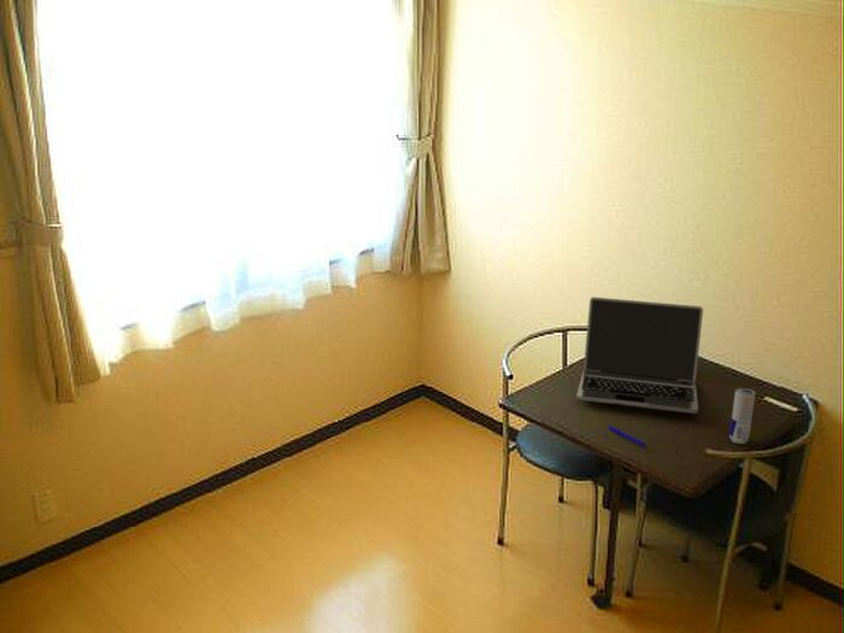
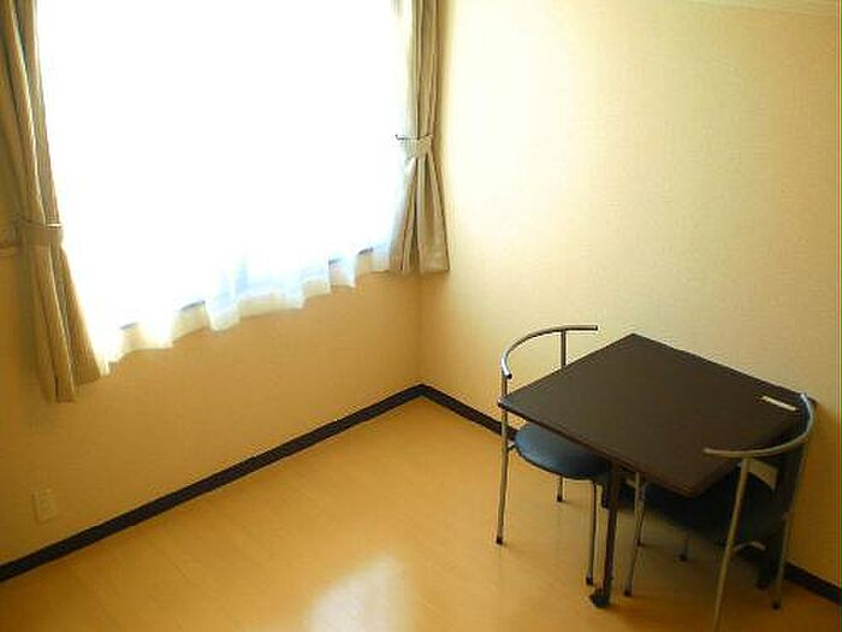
- beverage can (742, 416)
- laptop (640, 352)
- pen (627, 435)
